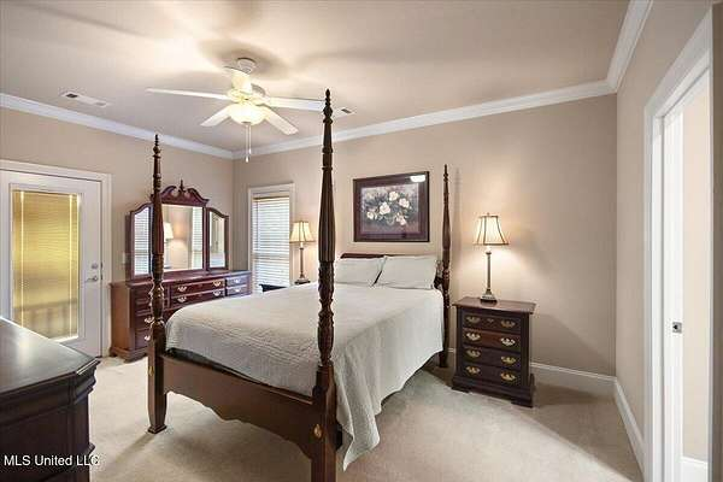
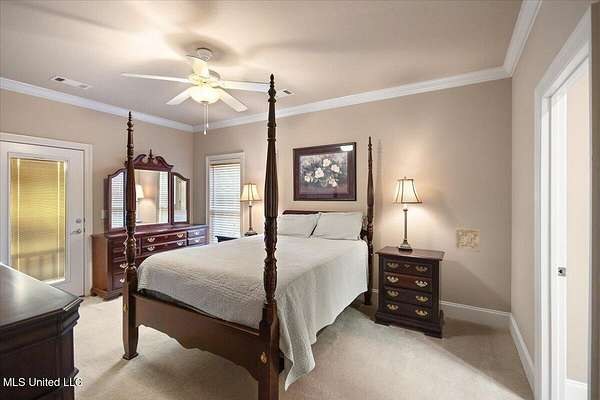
+ wall ornament (467, 240)
